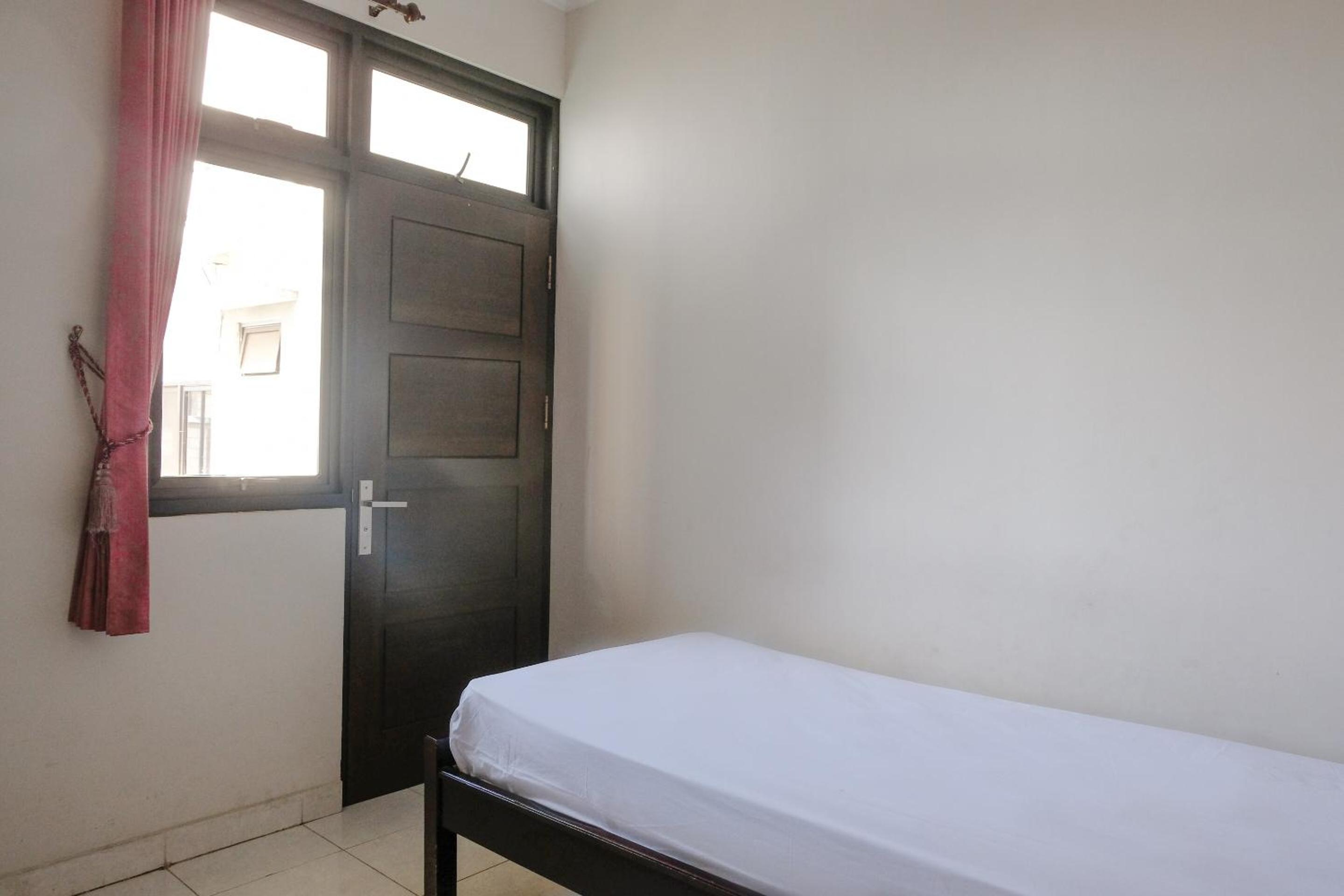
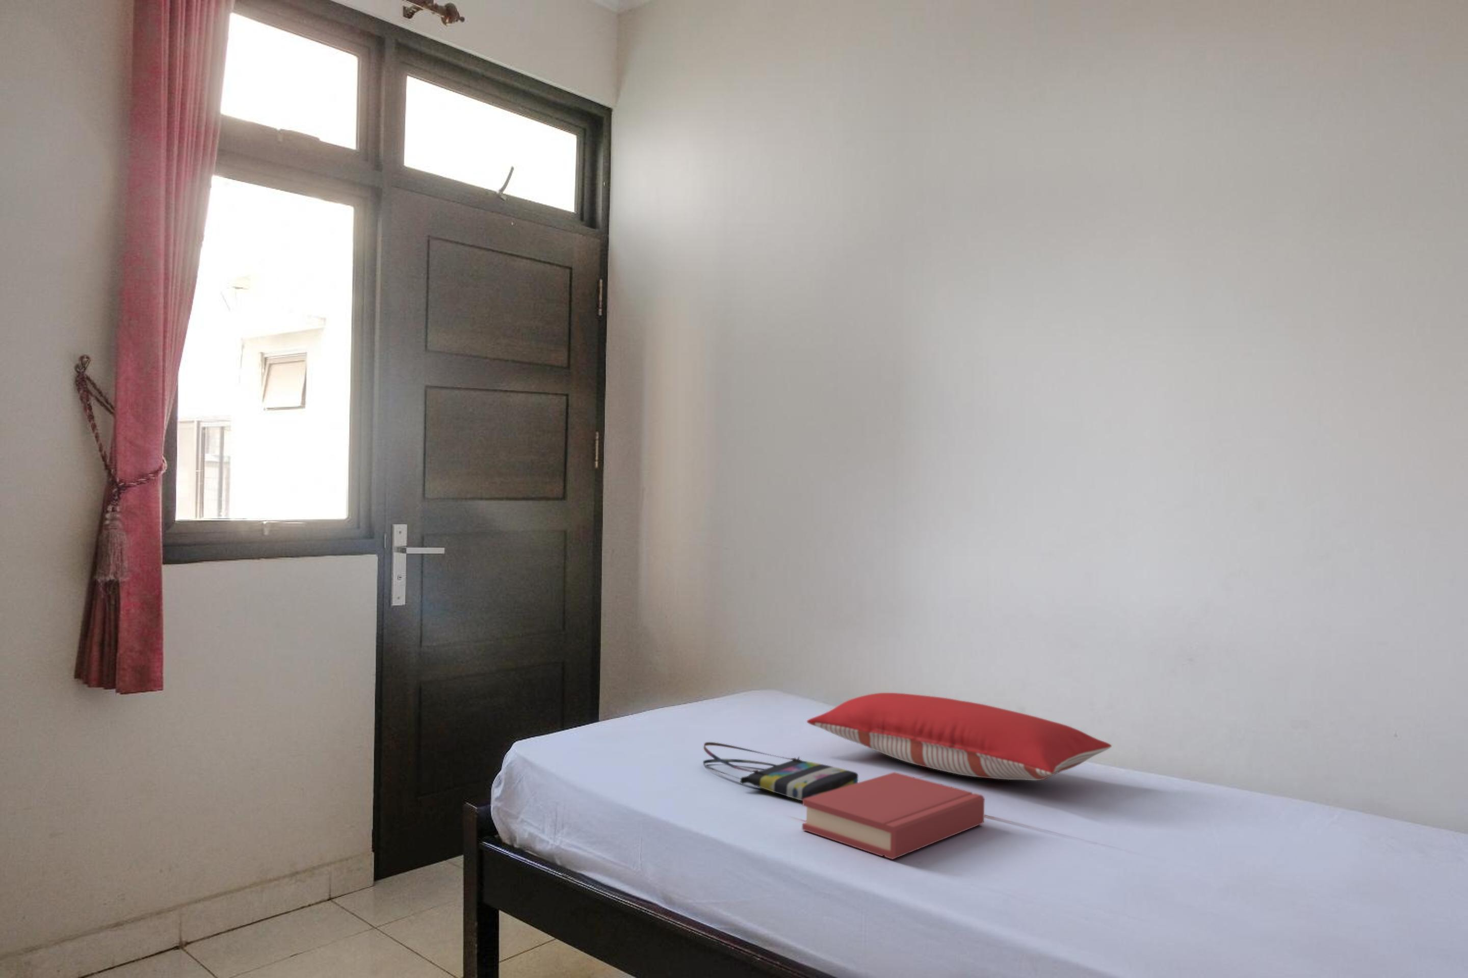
+ pillow (952, 734)
+ hardback book (895, 812)
+ tote bag (767, 768)
